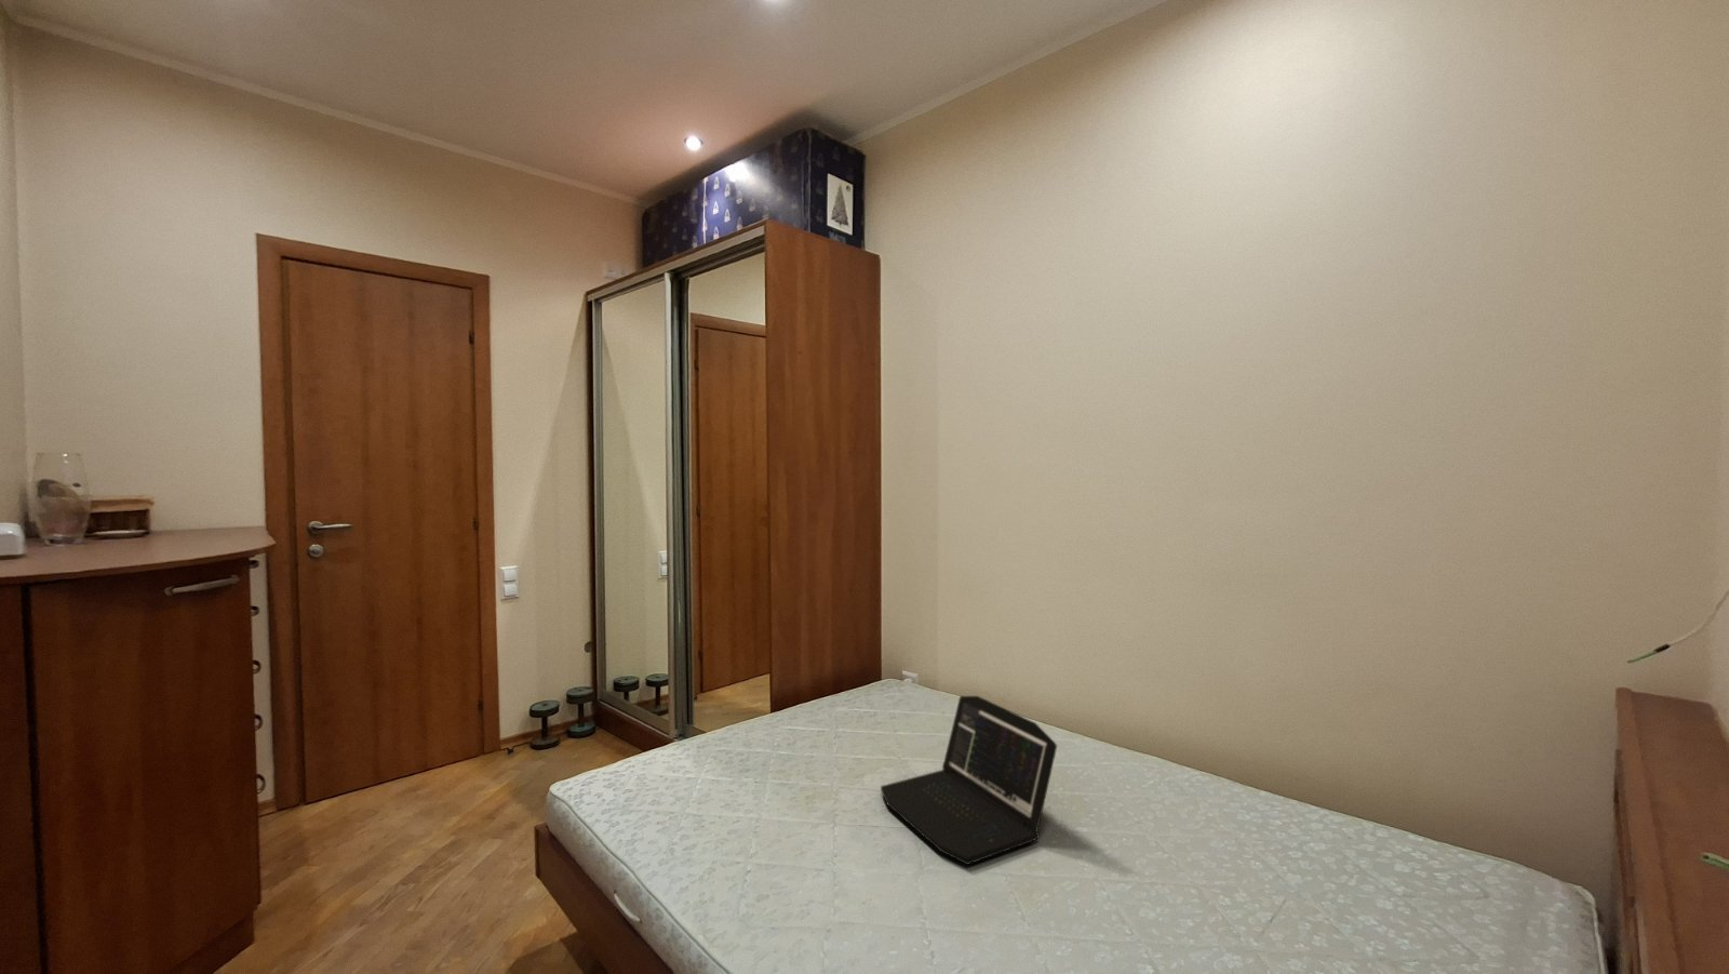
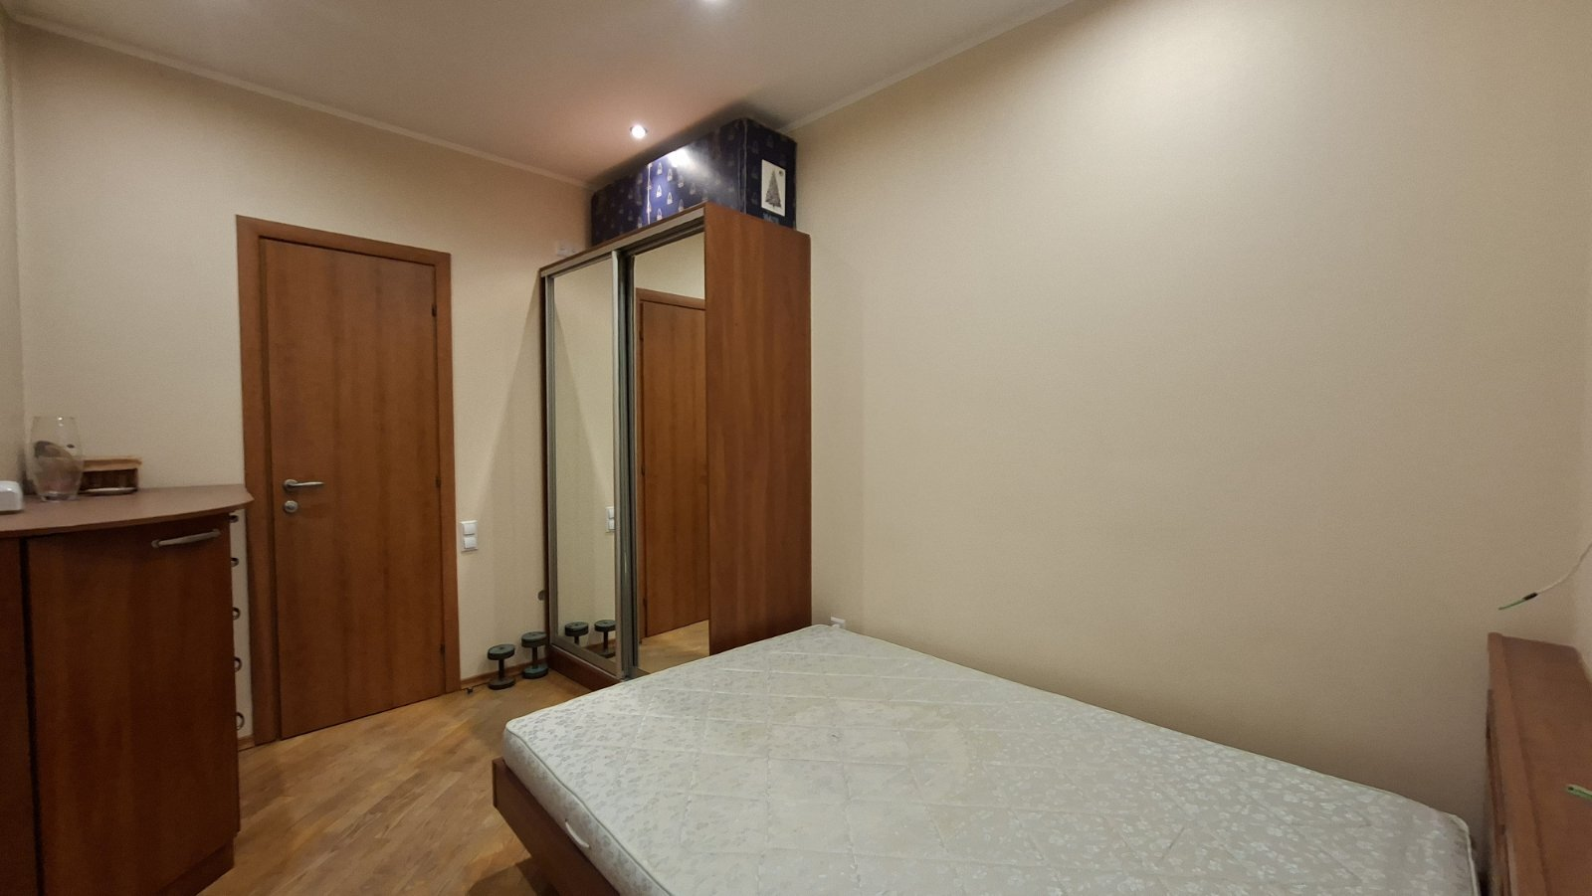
- laptop (961, 766)
